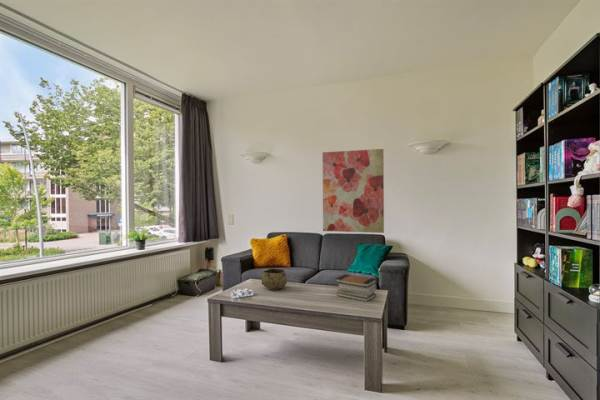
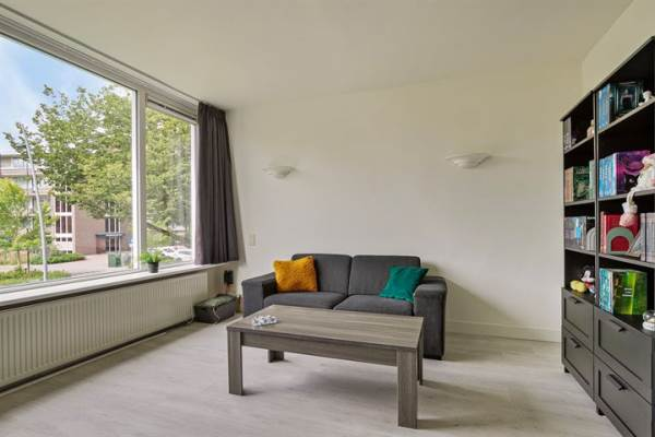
- book stack (356, 287)
- decorative bowl (274, 279)
- wall art (352, 191)
